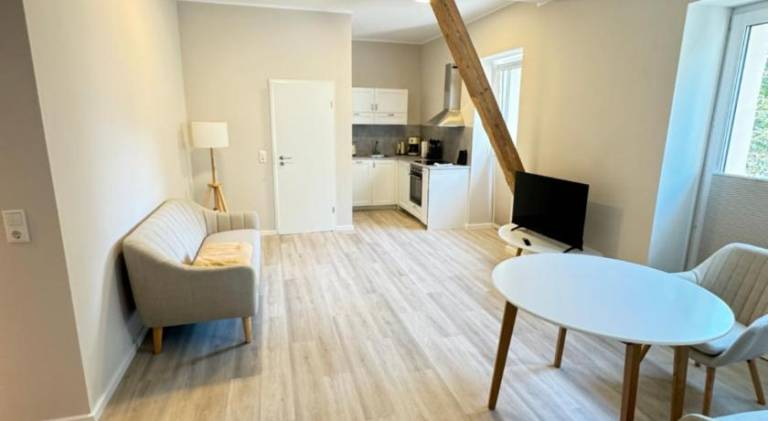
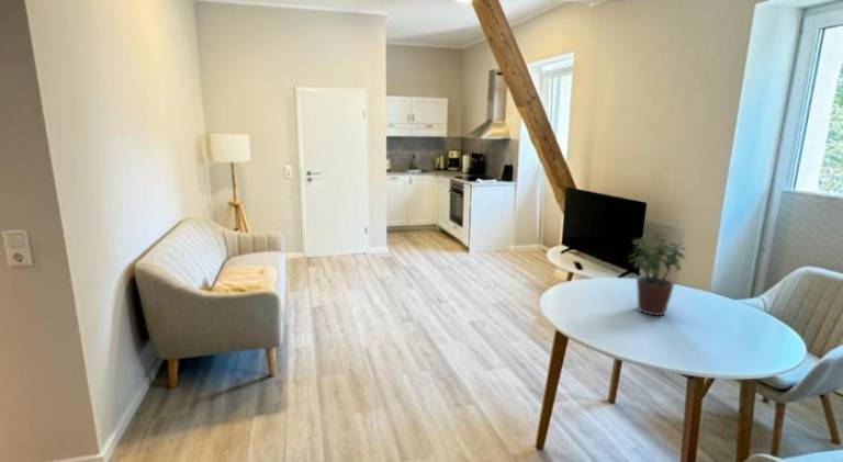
+ potted plant (657, 274)
